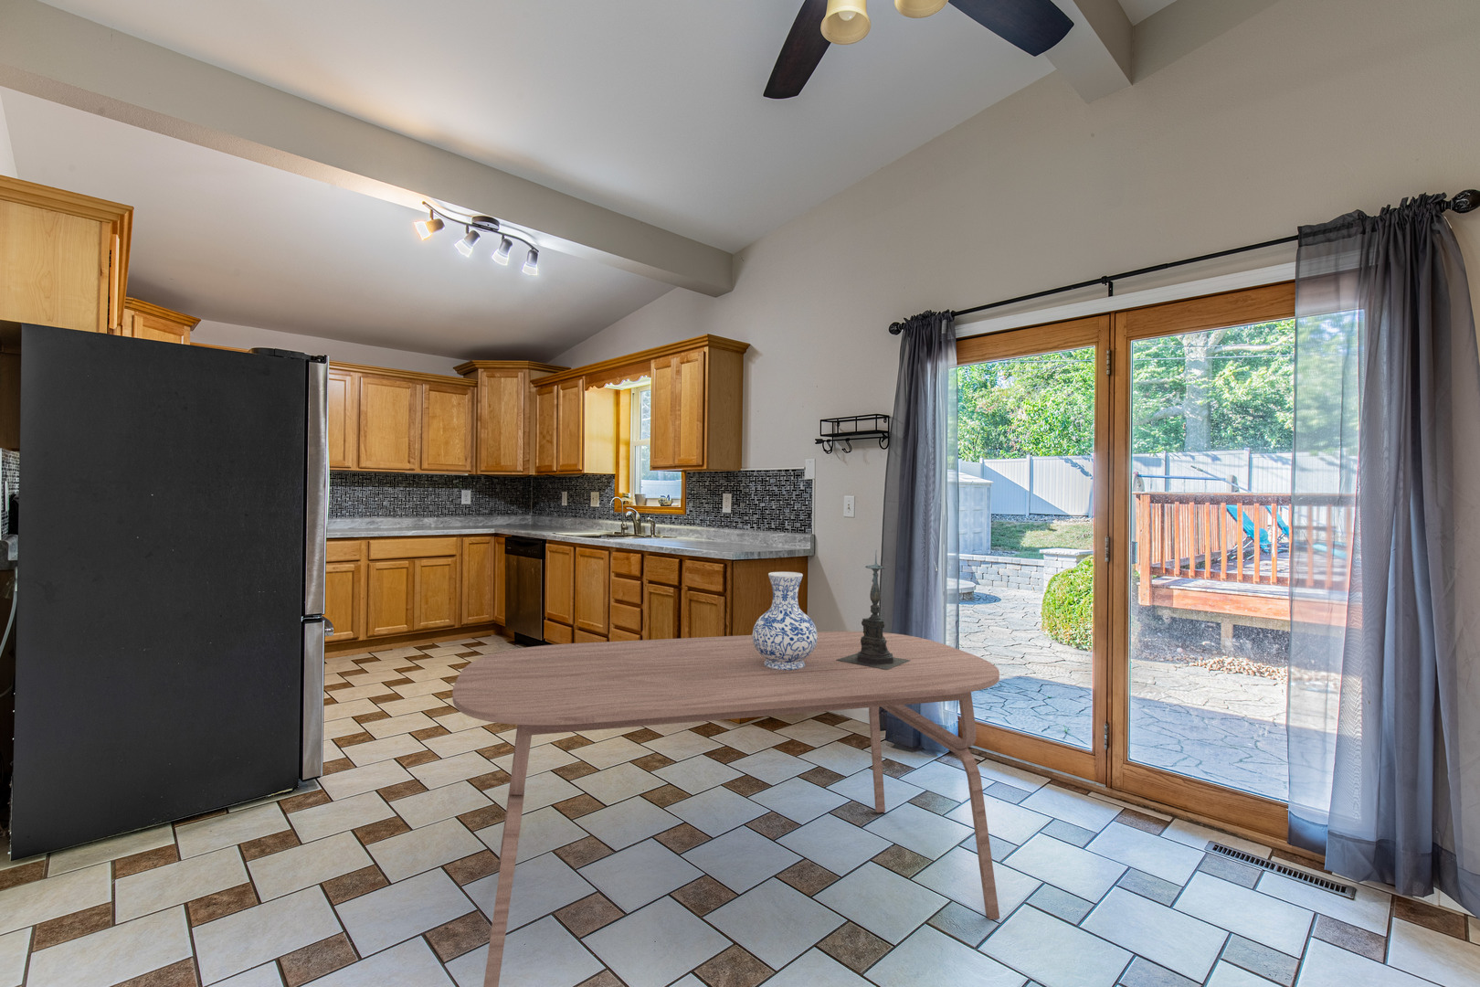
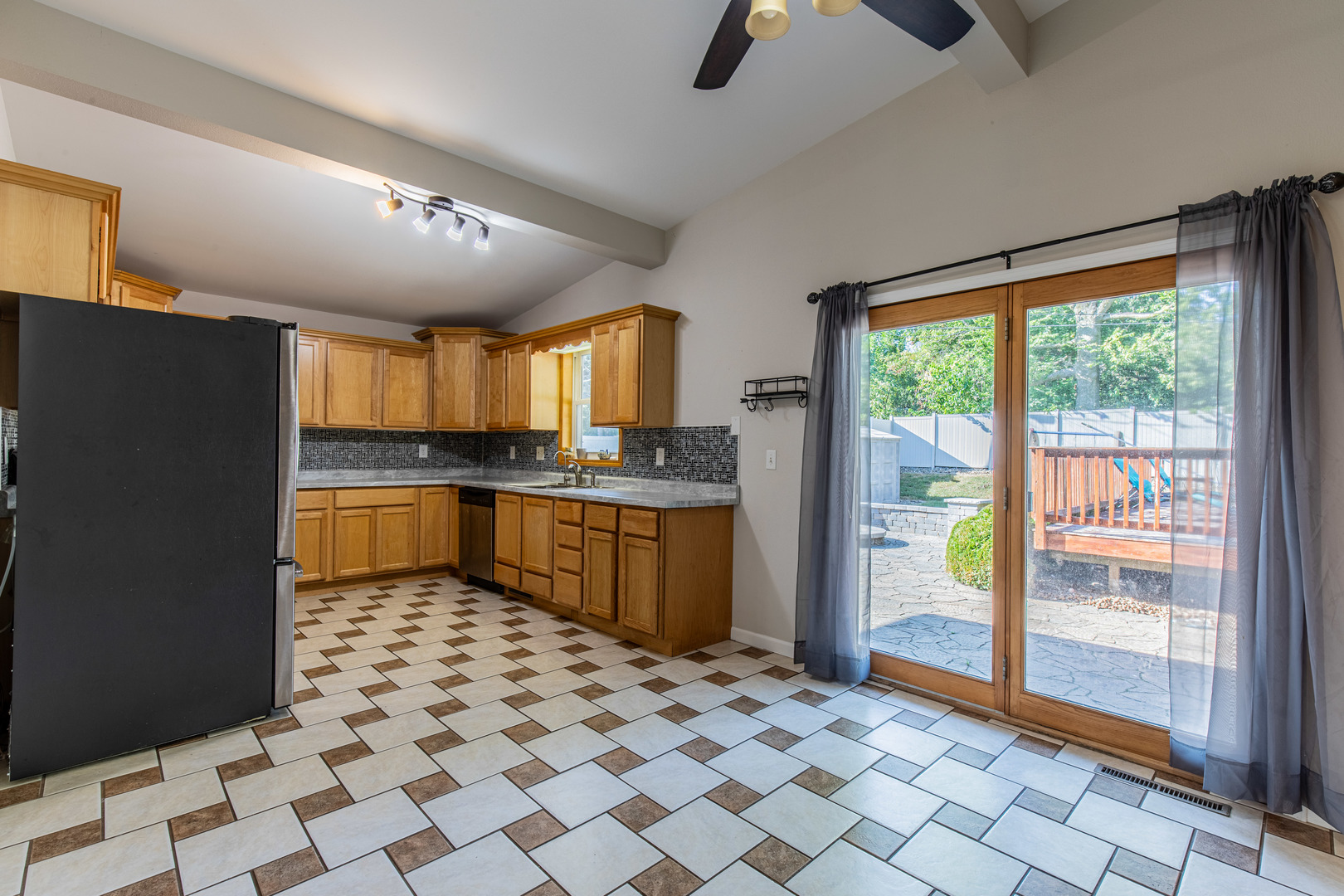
- dining table (731, 718)
- vase (785, 619)
- candle holder (873, 604)
